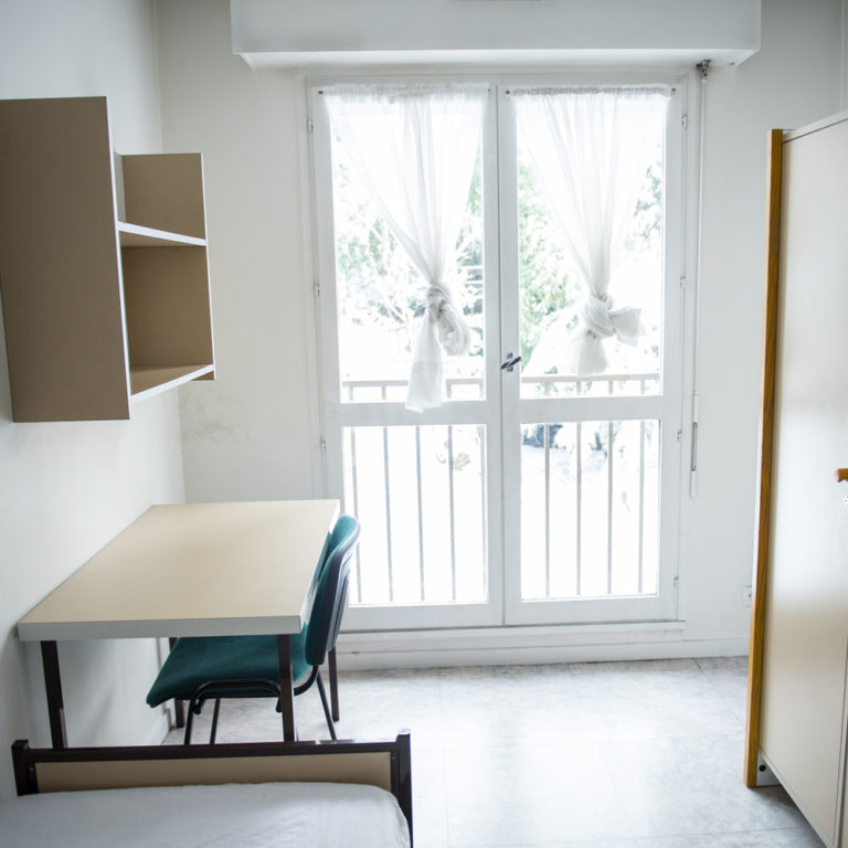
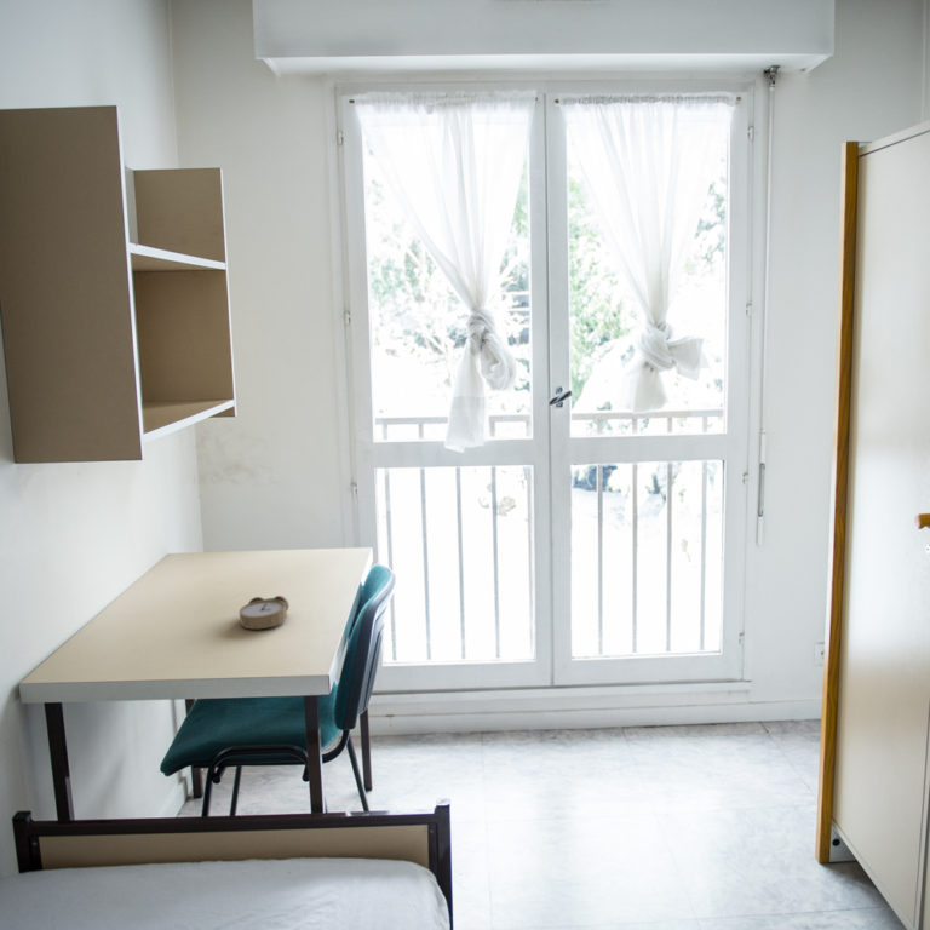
+ alarm clock (264, 609)
